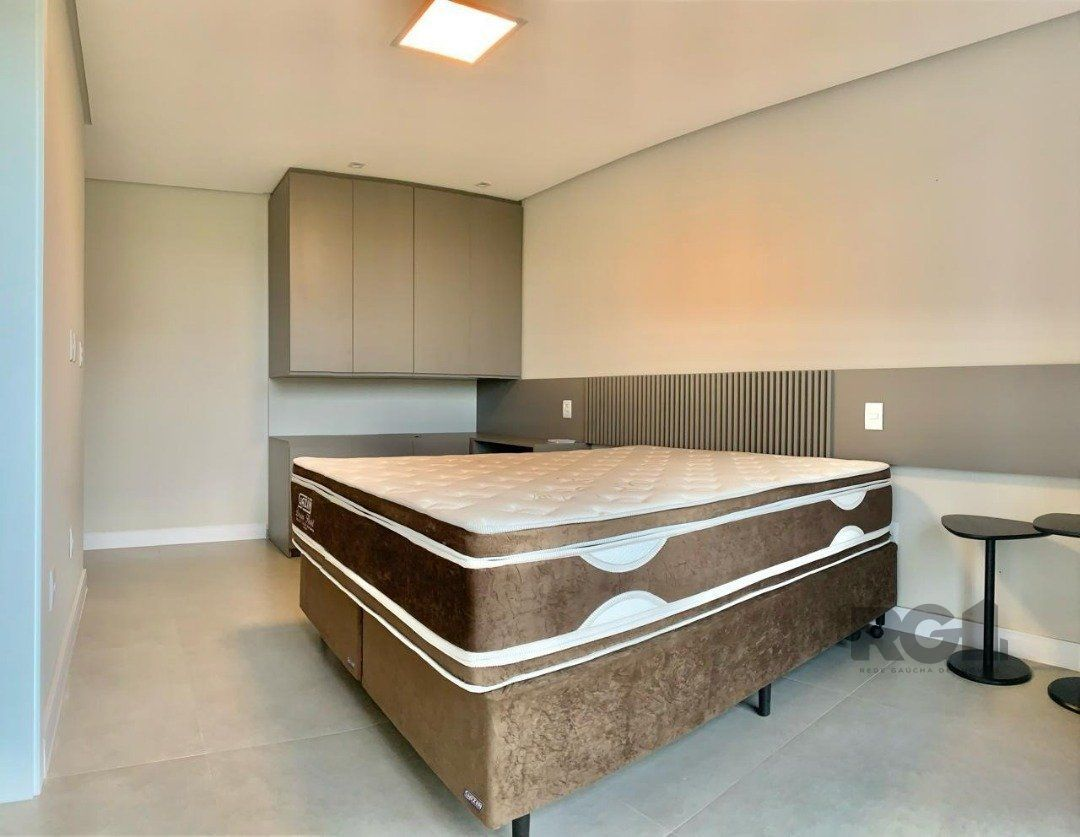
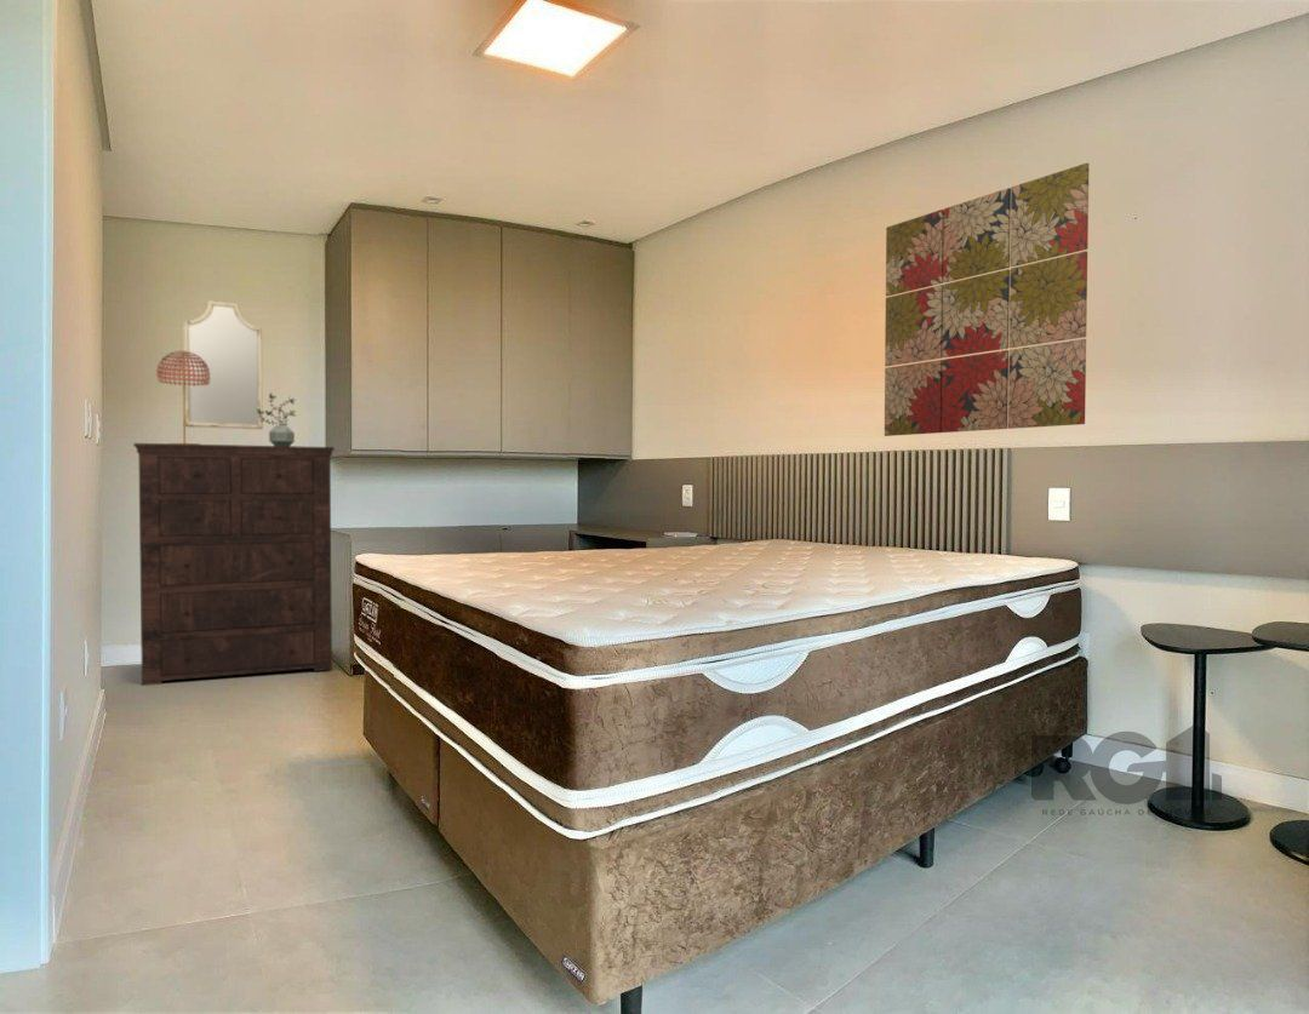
+ table lamp (183, 397)
+ potted plant (278, 419)
+ home mirror (223, 365)
+ wall art (974, 315)
+ dresser (240, 557)
